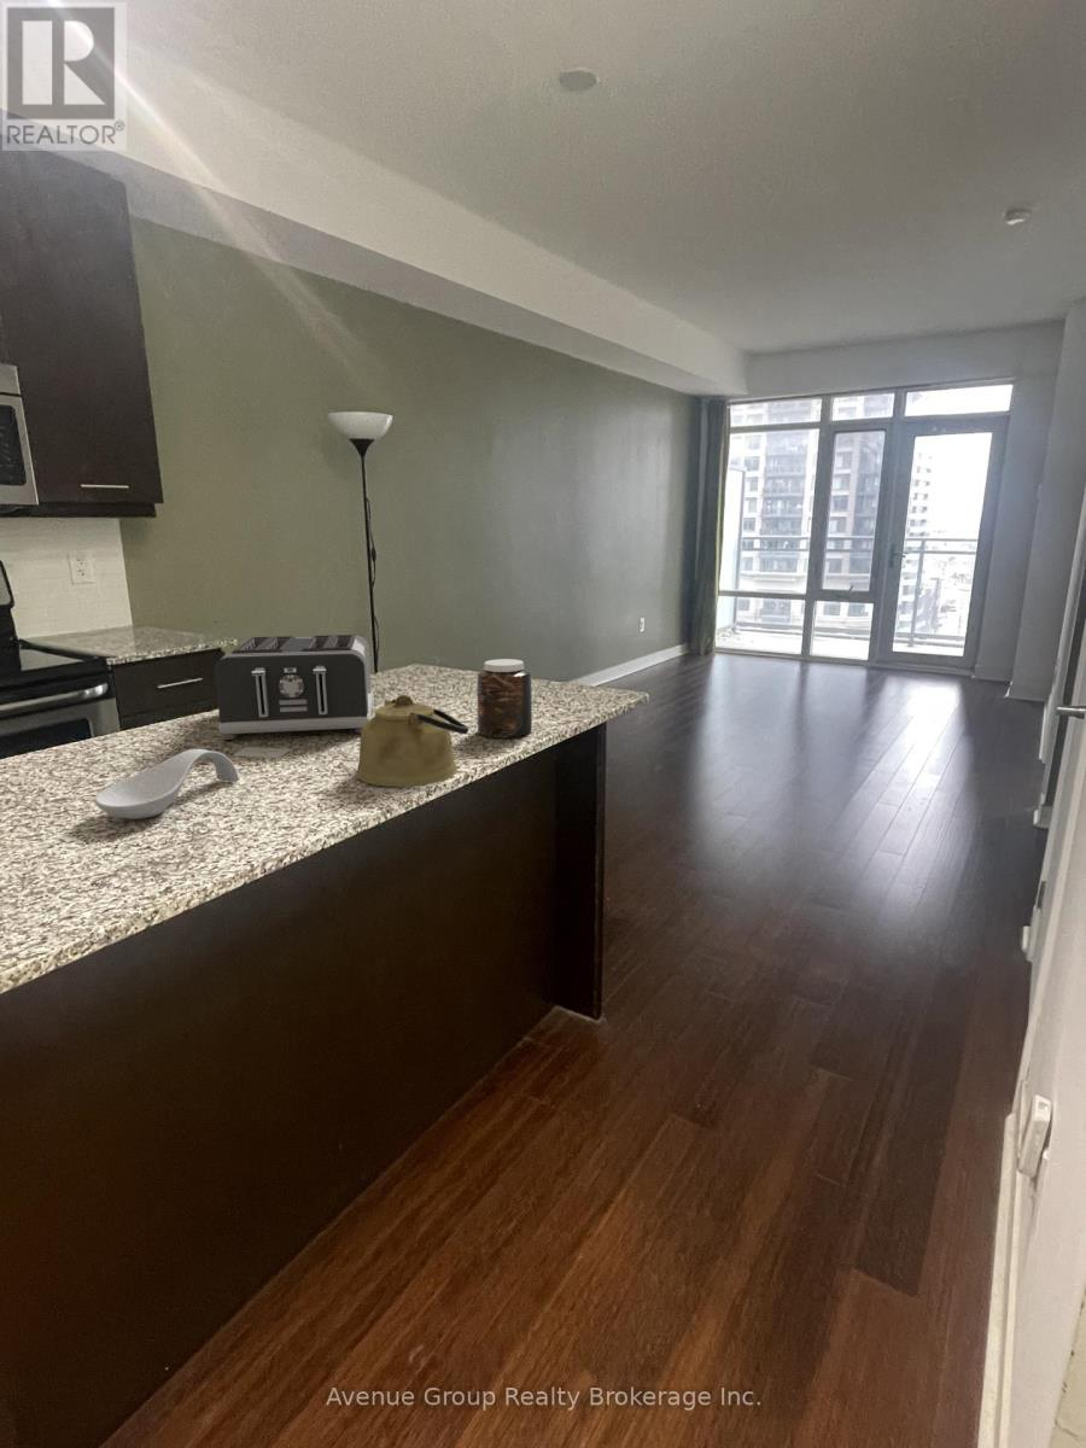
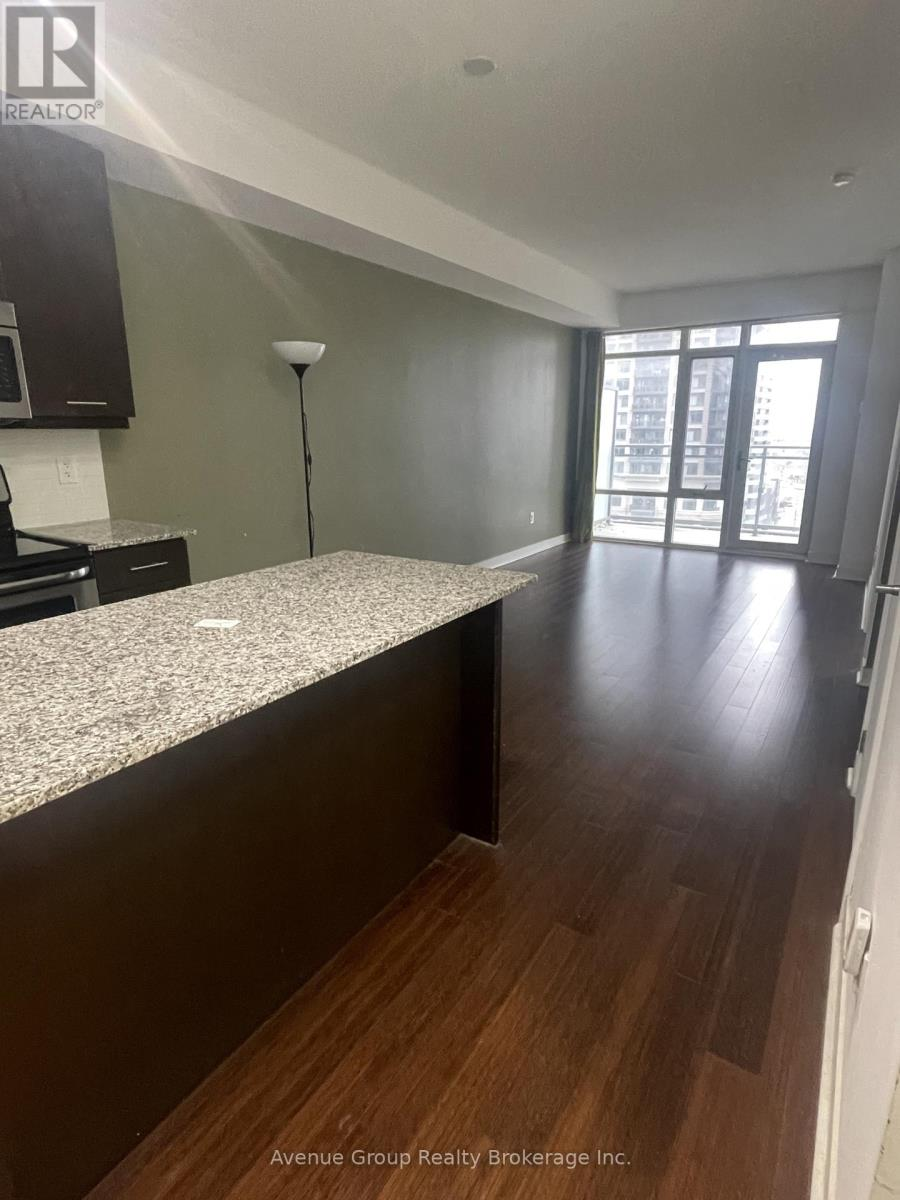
- jar (504, 696)
- spoon rest (170, 780)
- kettle (404, 730)
- toaster (299, 682)
